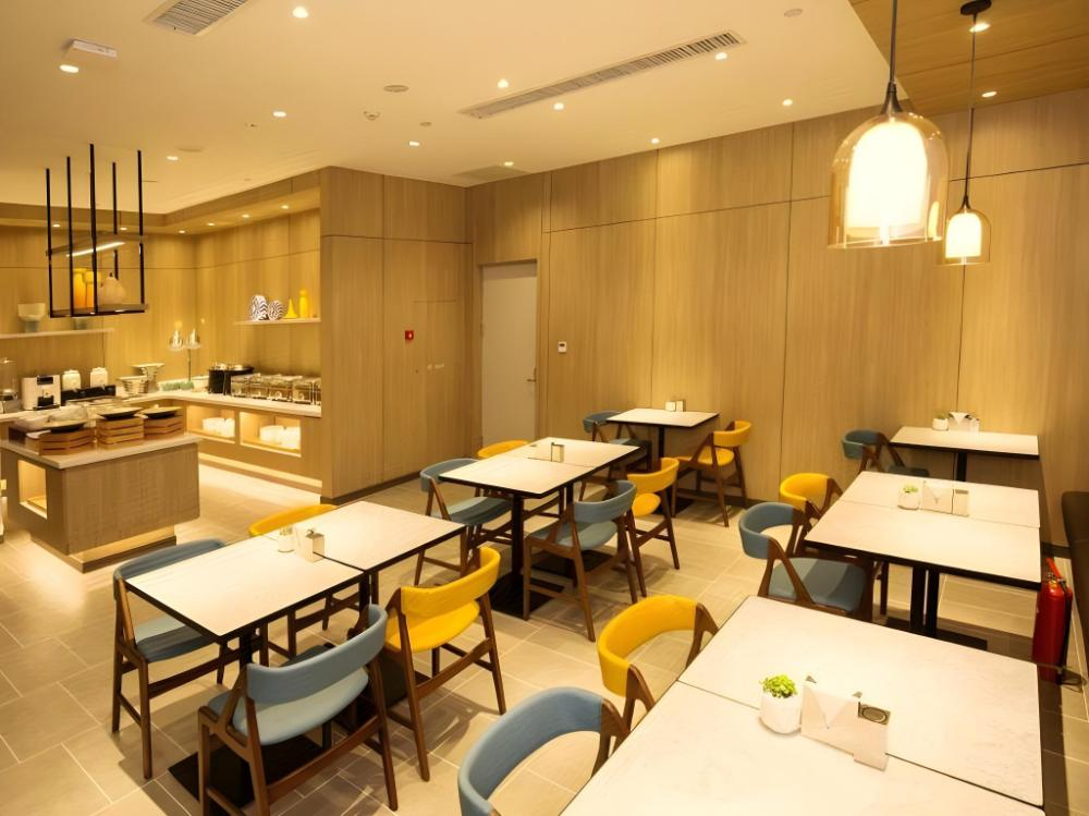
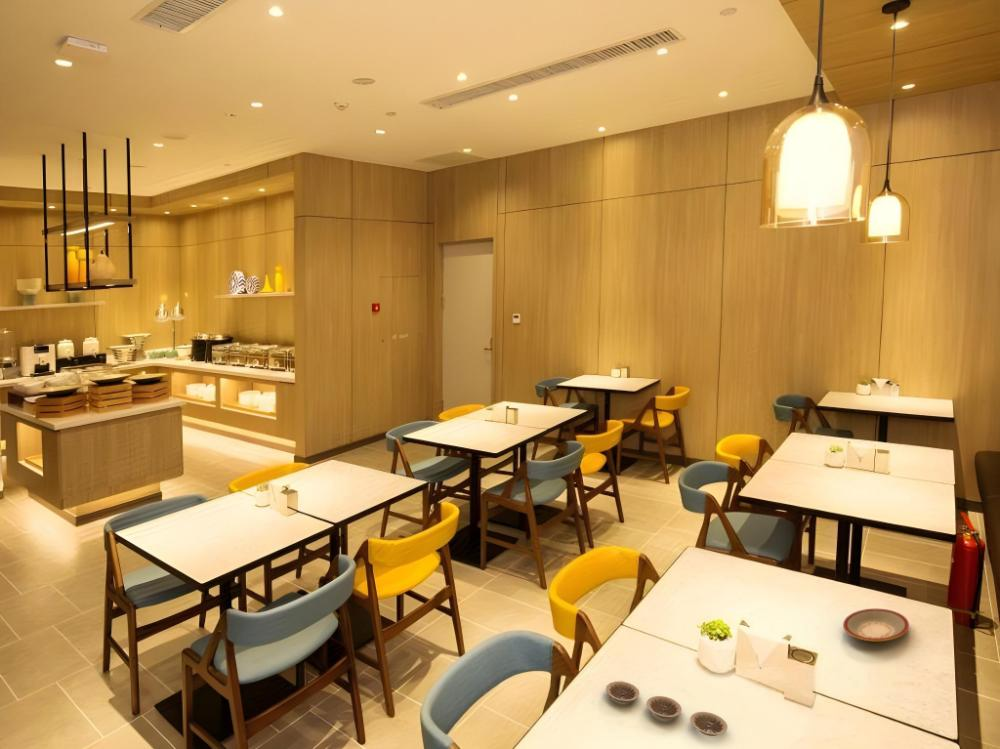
+ plate (875, 627)
+ plate (663, 709)
